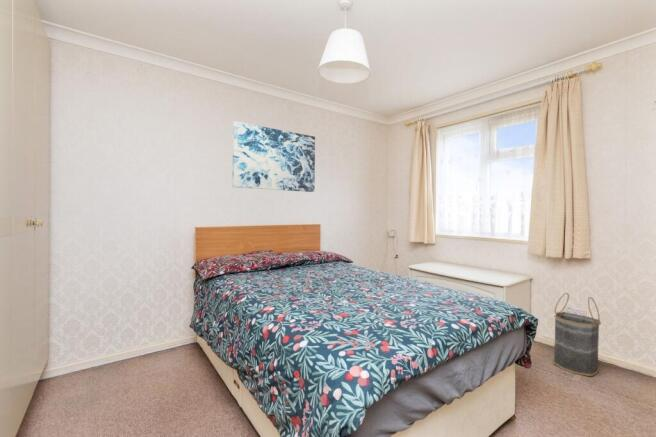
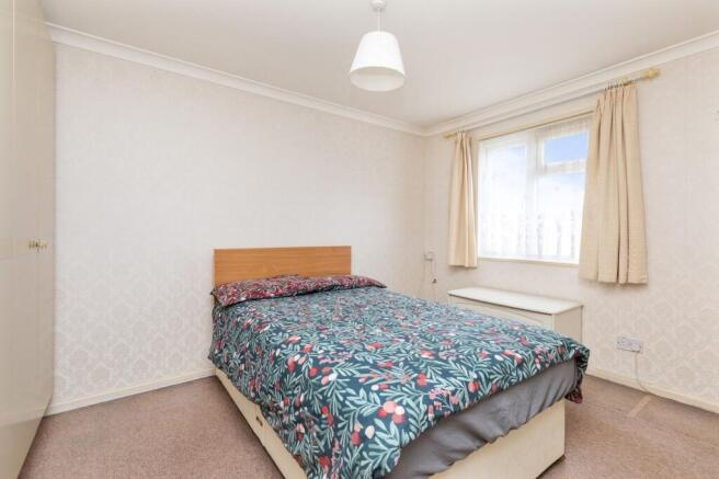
- wall art (276, 159)
- basket (576, 331)
